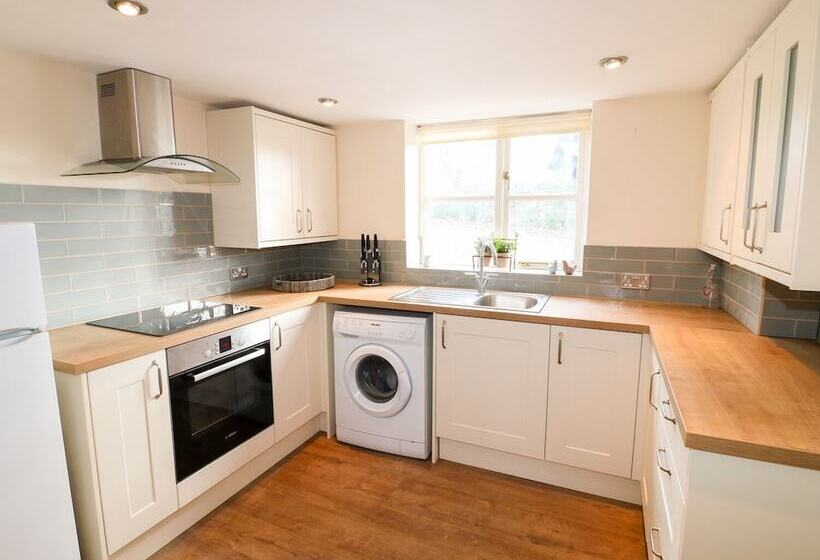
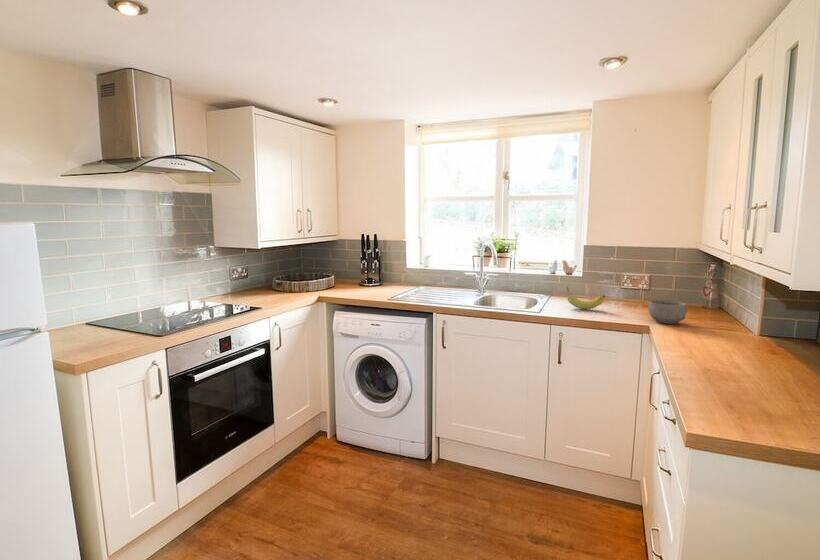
+ bowl (667, 312)
+ fruit (585, 301)
